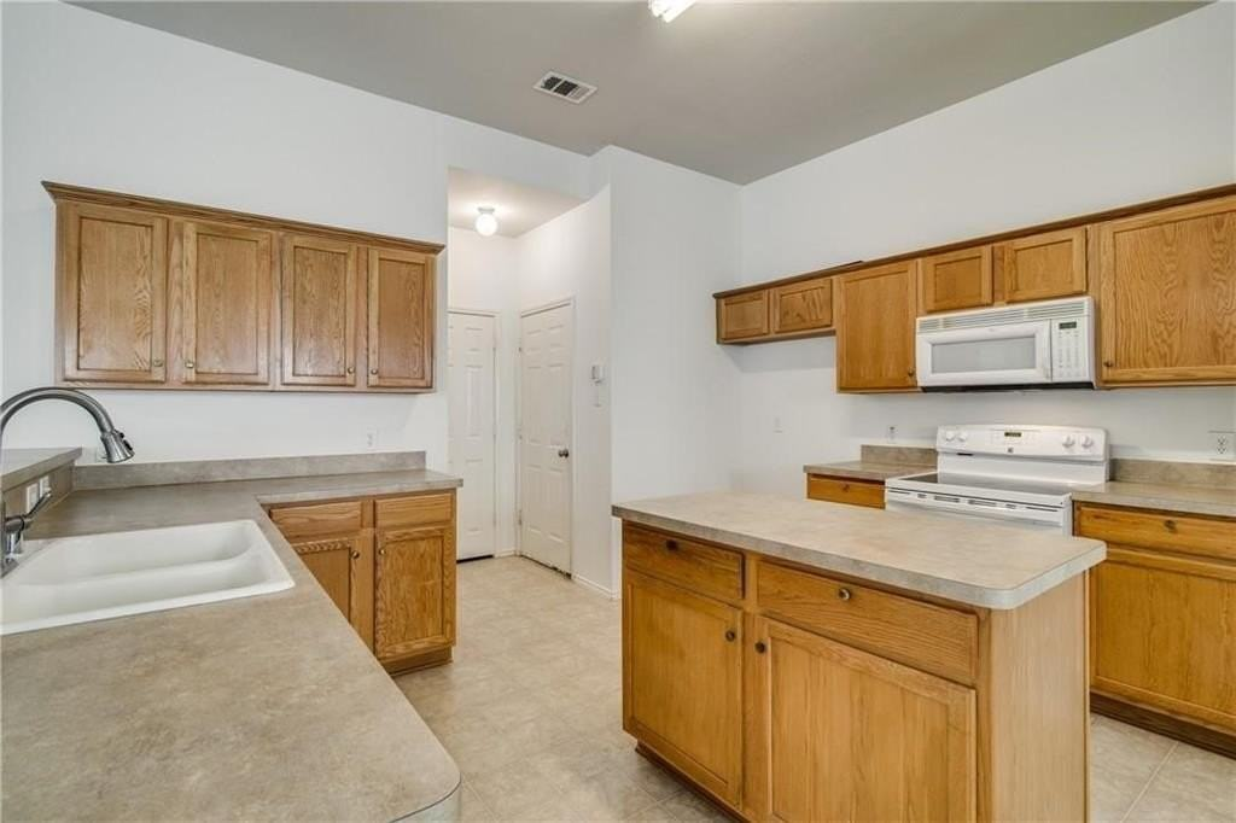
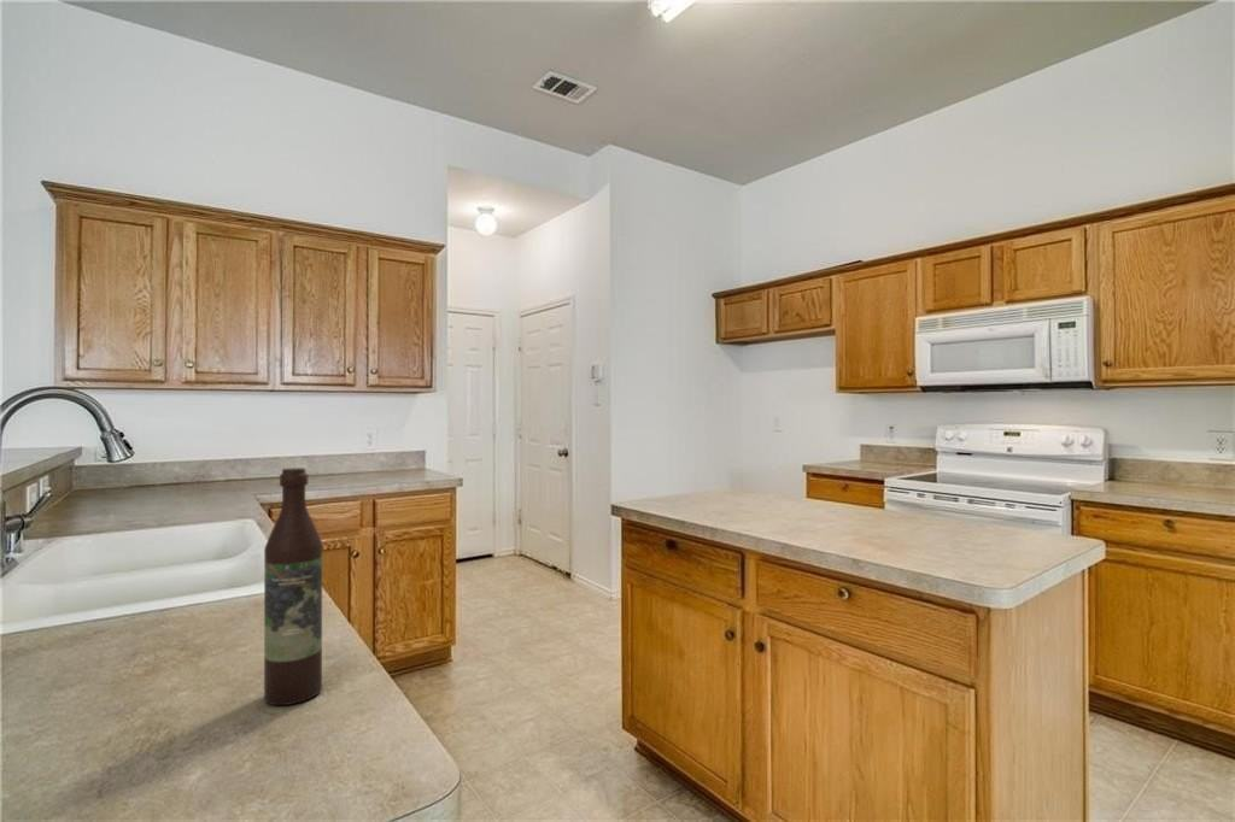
+ wine bottle (293, 581)
